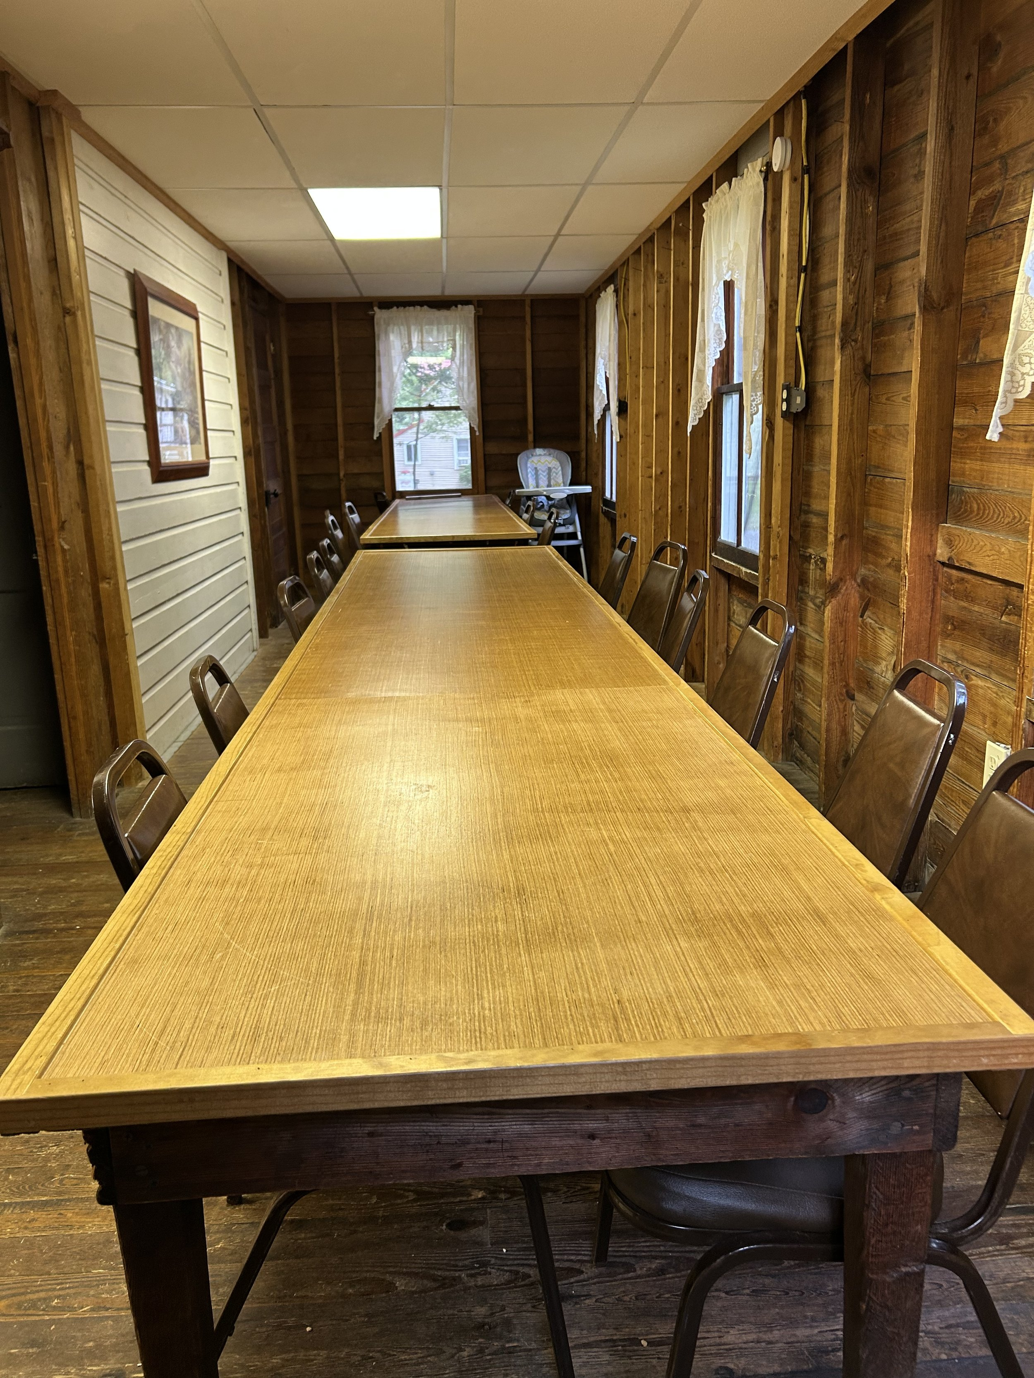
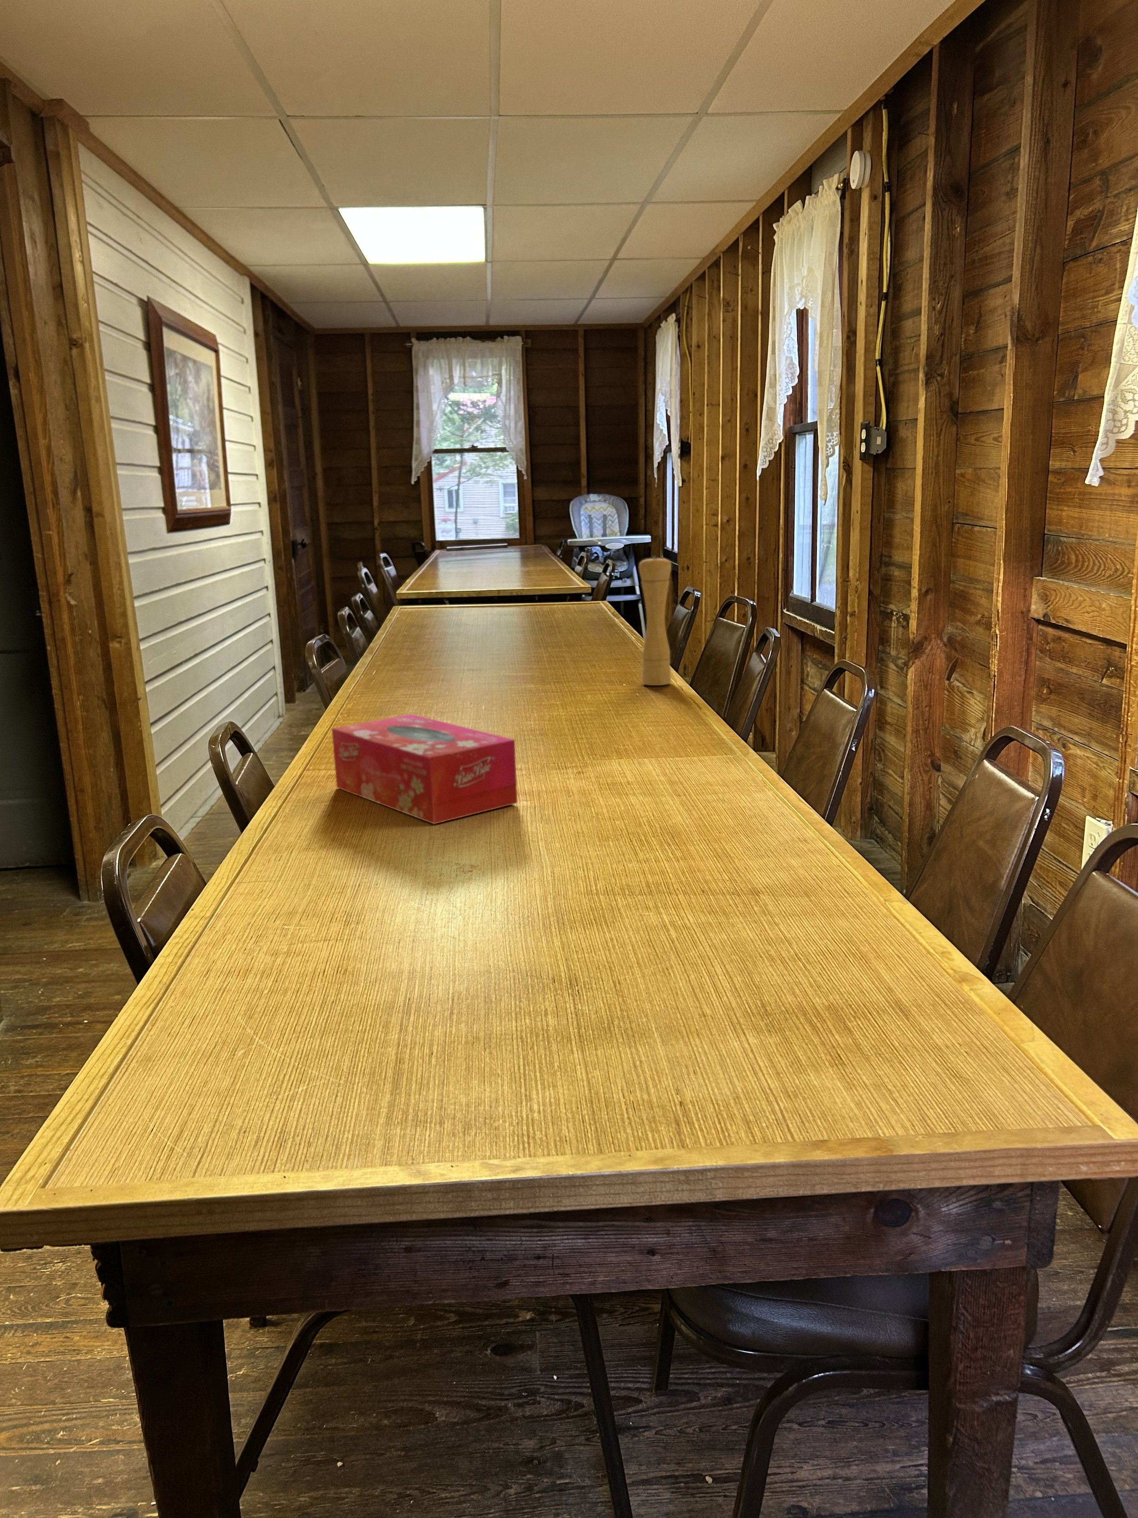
+ tissue box (422, 764)
+ pepper mill (655, 621)
